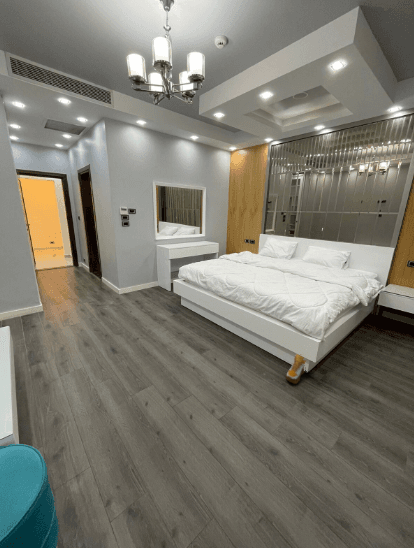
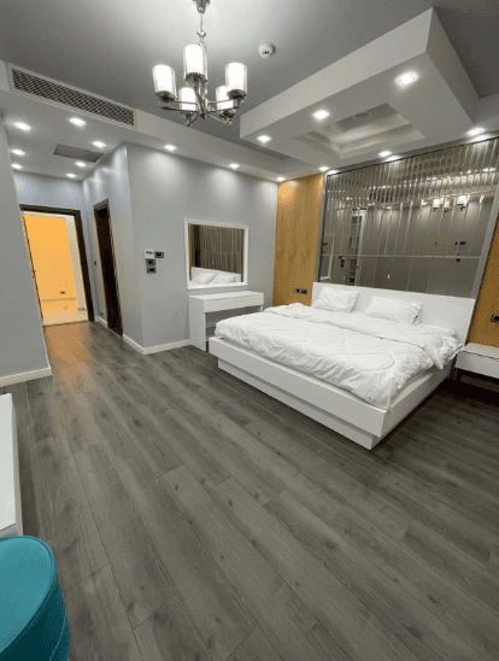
- shoe (296, 366)
